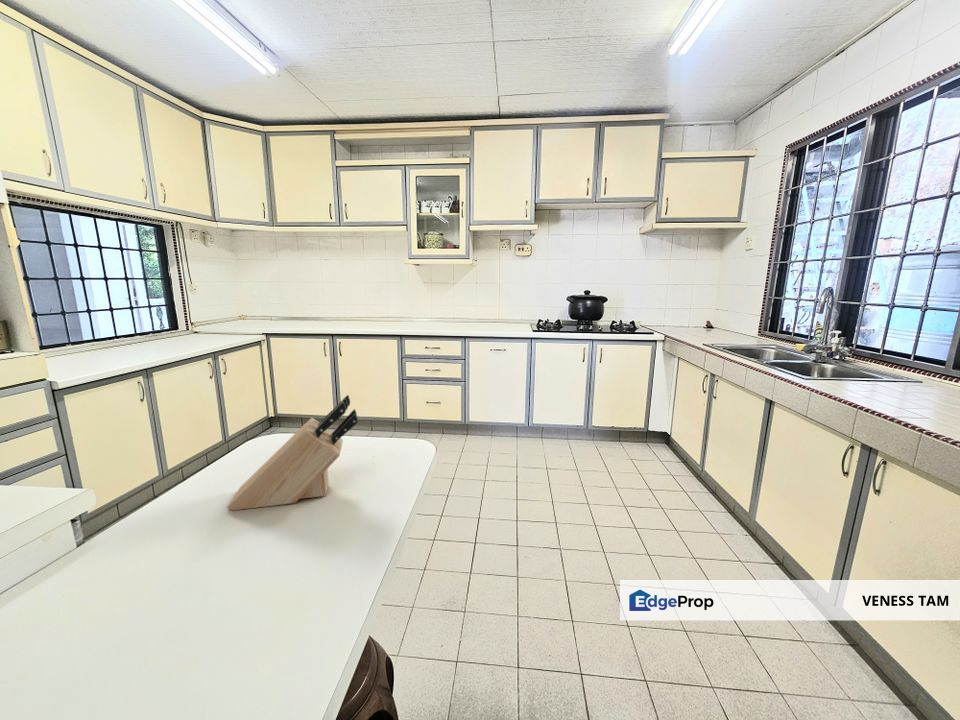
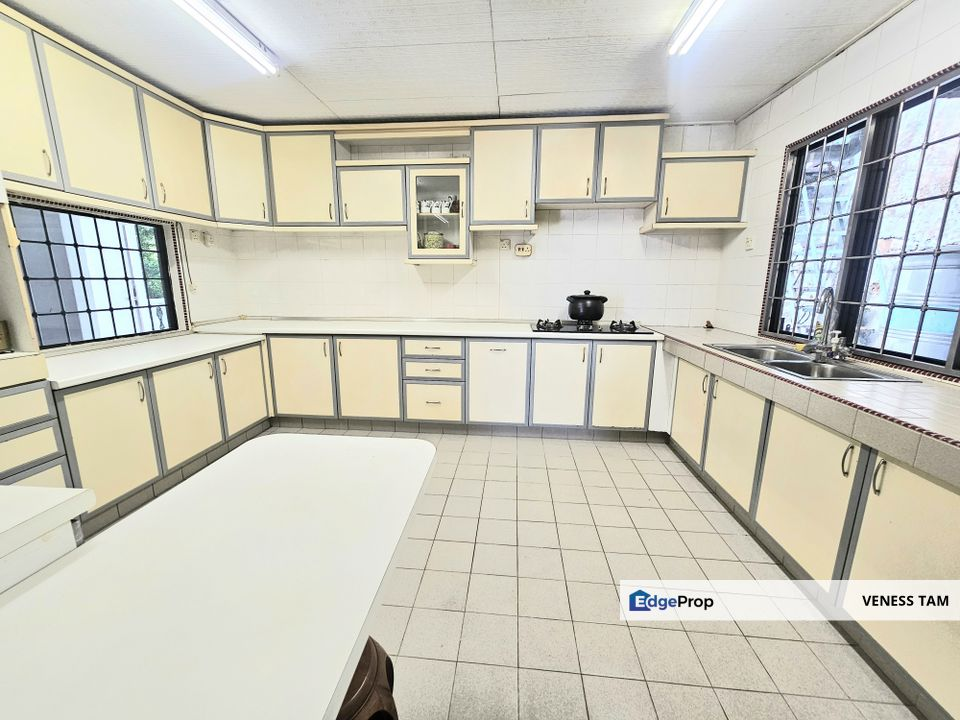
- knife block (296, 448)
